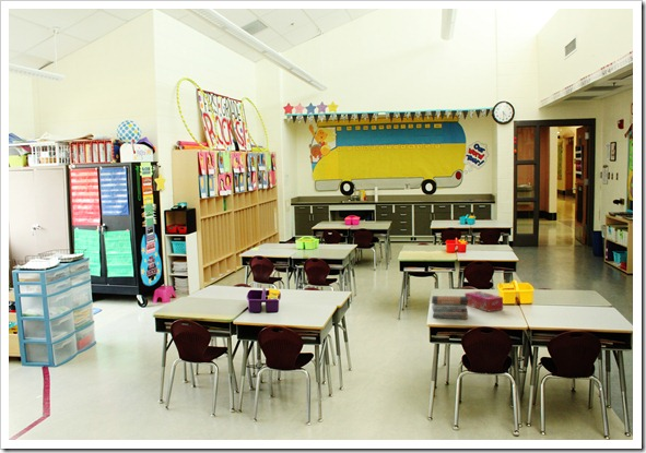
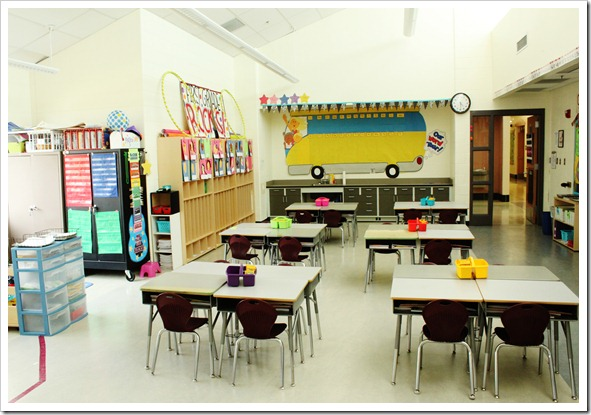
- book stack (449, 307)
- tissue box (483, 300)
